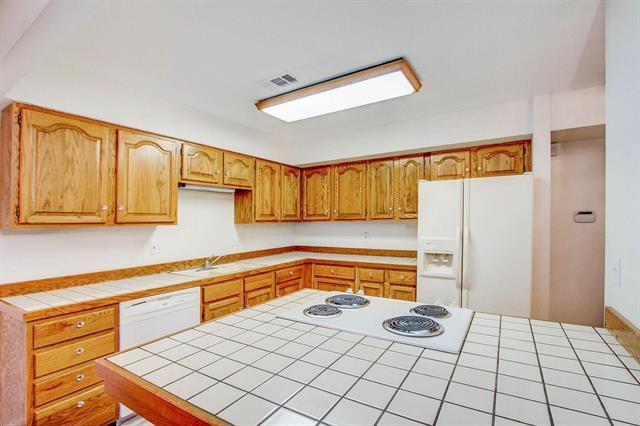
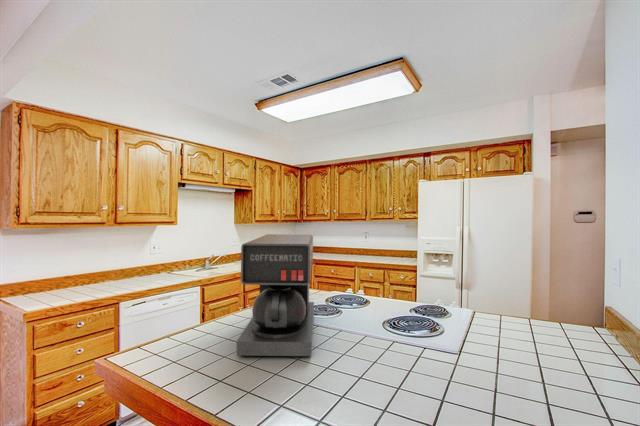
+ coffee maker (282, 285)
